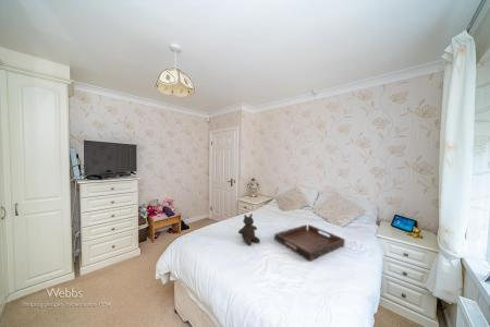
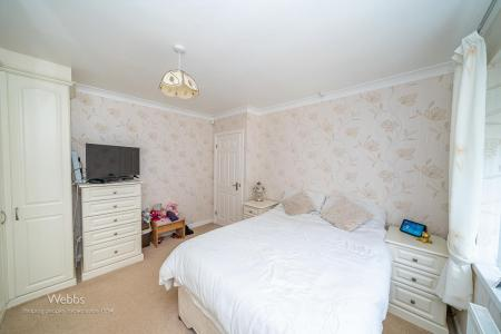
- teddy bear (249, 228)
- serving tray (308, 239)
